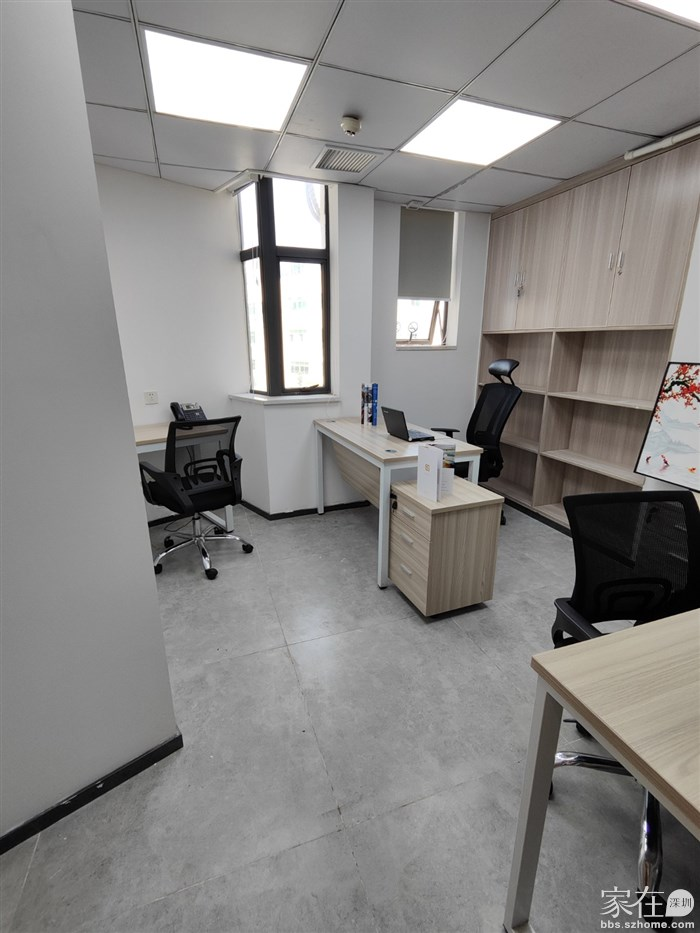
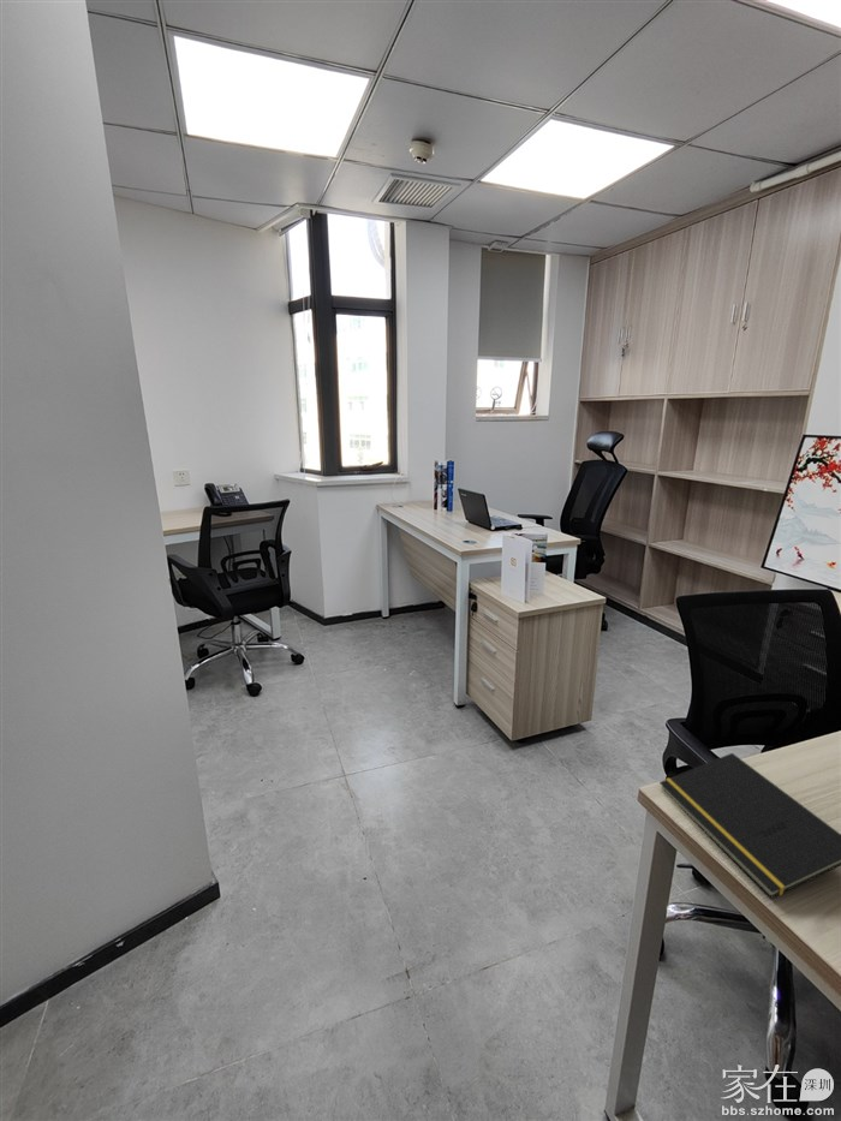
+ notepad (748, 815)
